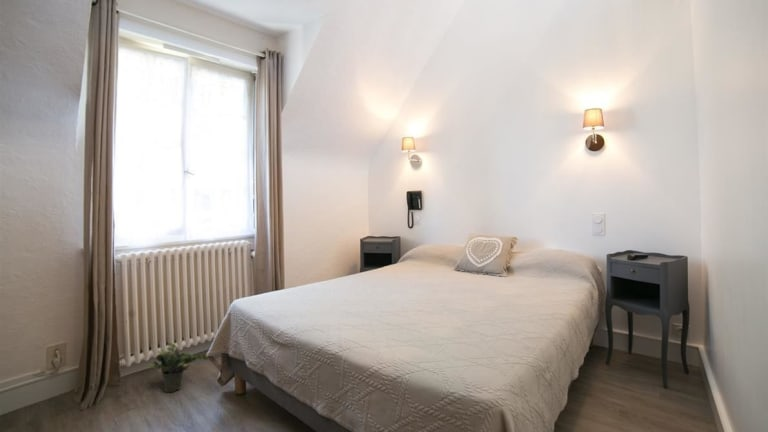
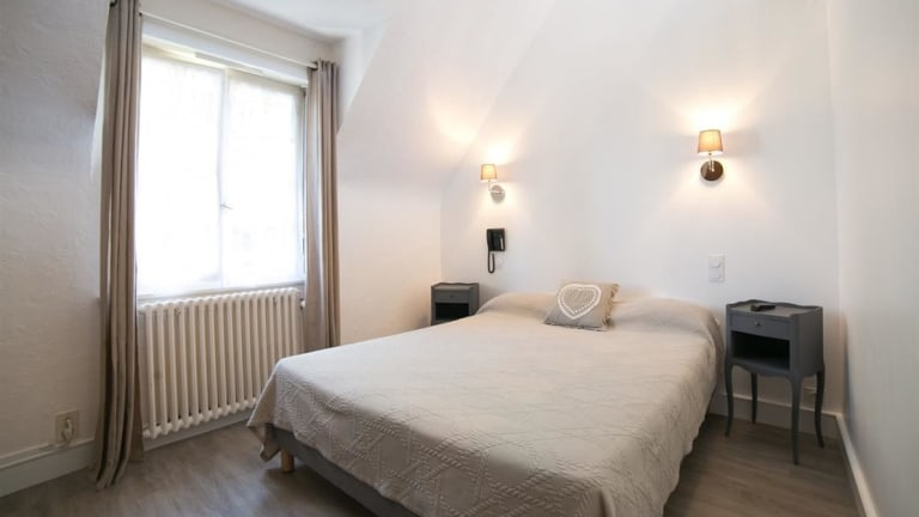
- potted plant (179, 364)
